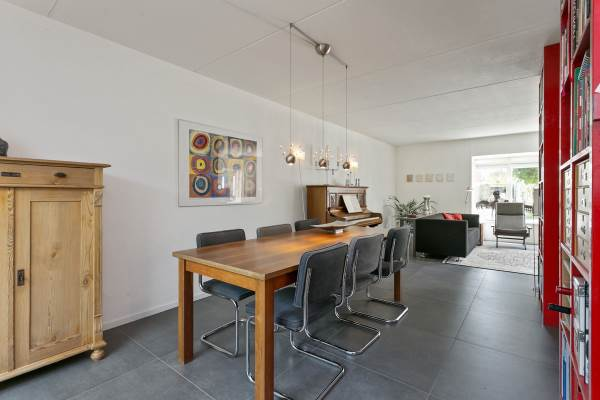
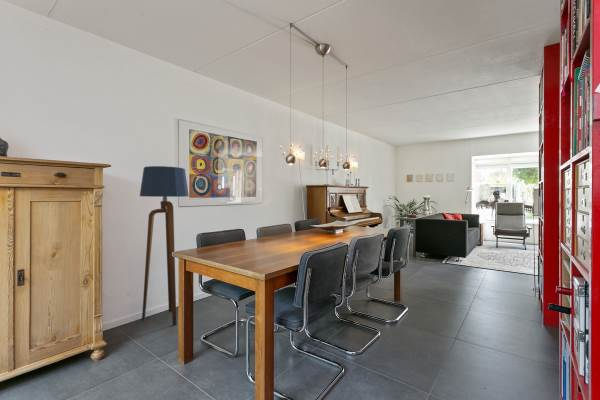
+ floor lamp (166, 243)
